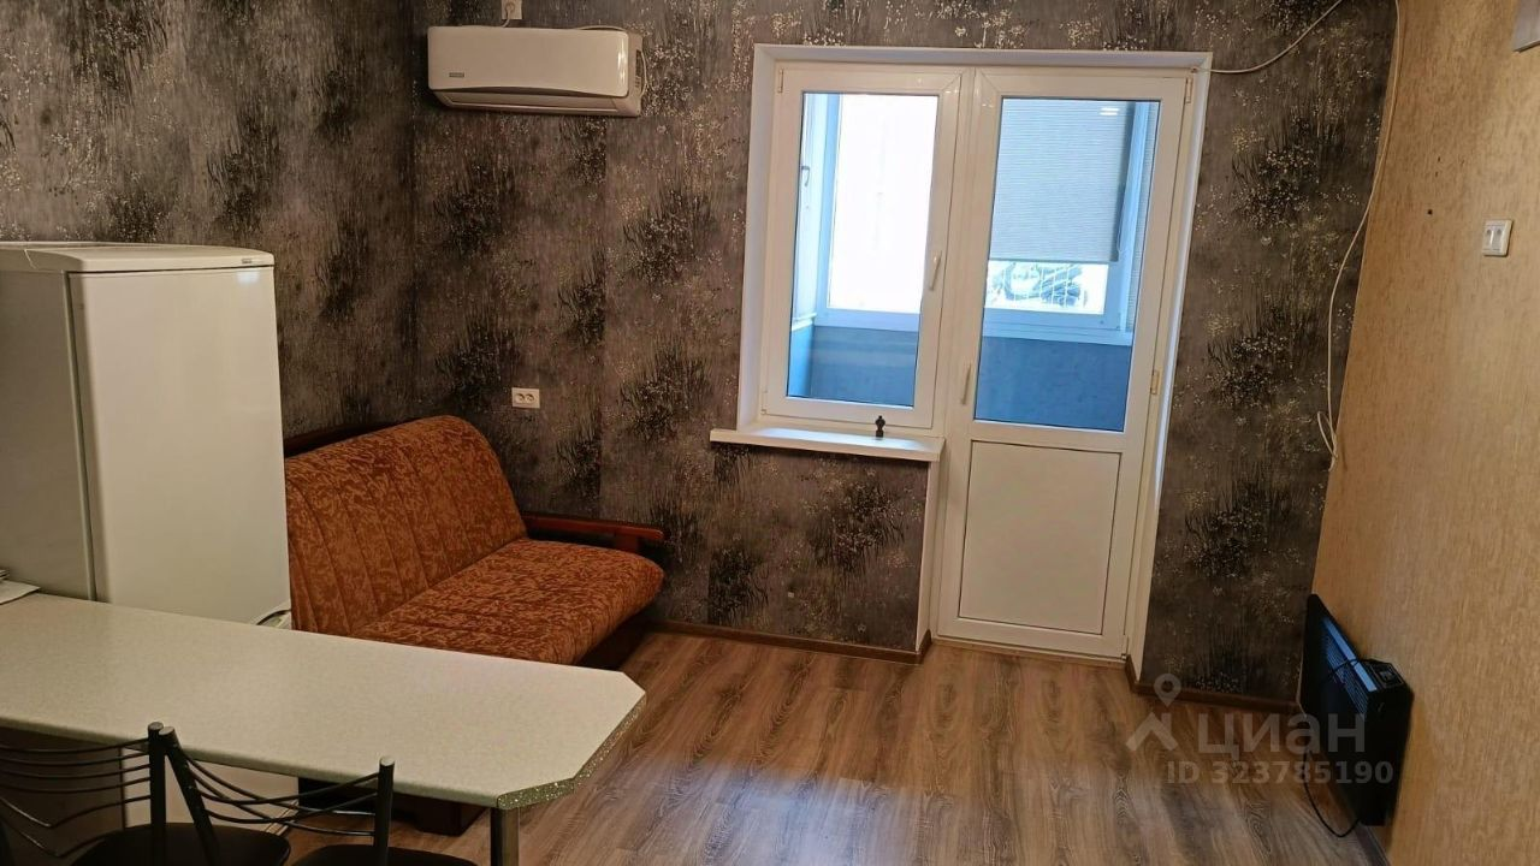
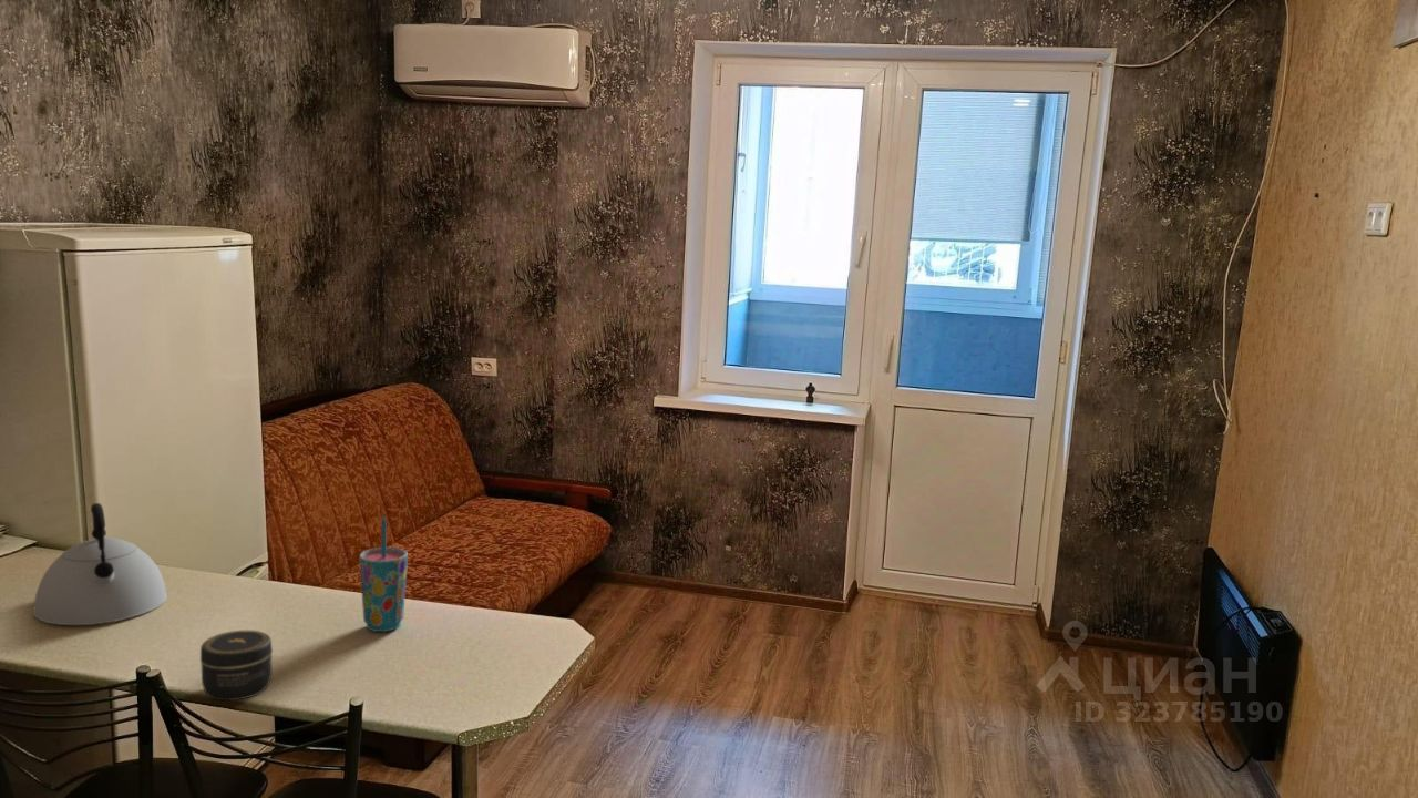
+ kettle (100, 555)
+ cup (383, 572)
+ jar (236, 664)
